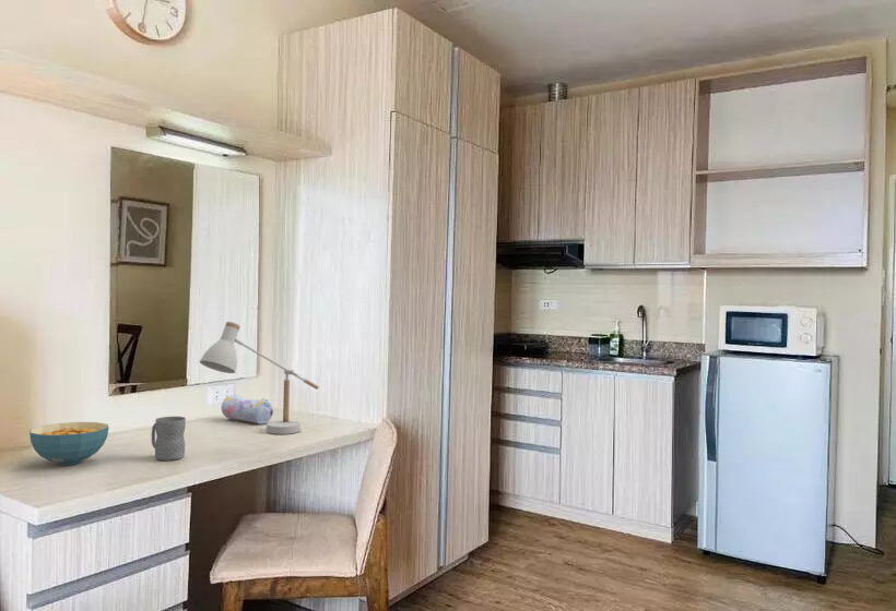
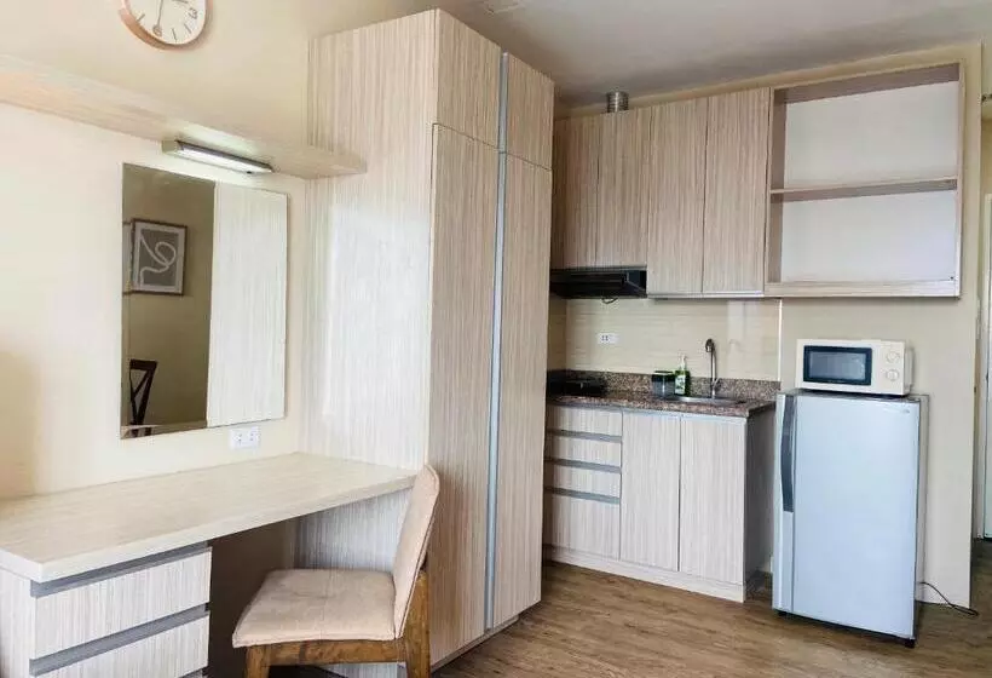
- mug (165, 436)
- cereal bowl (69, 445)
- desk lamp (274, 363)
- pencil case (246, 408)
